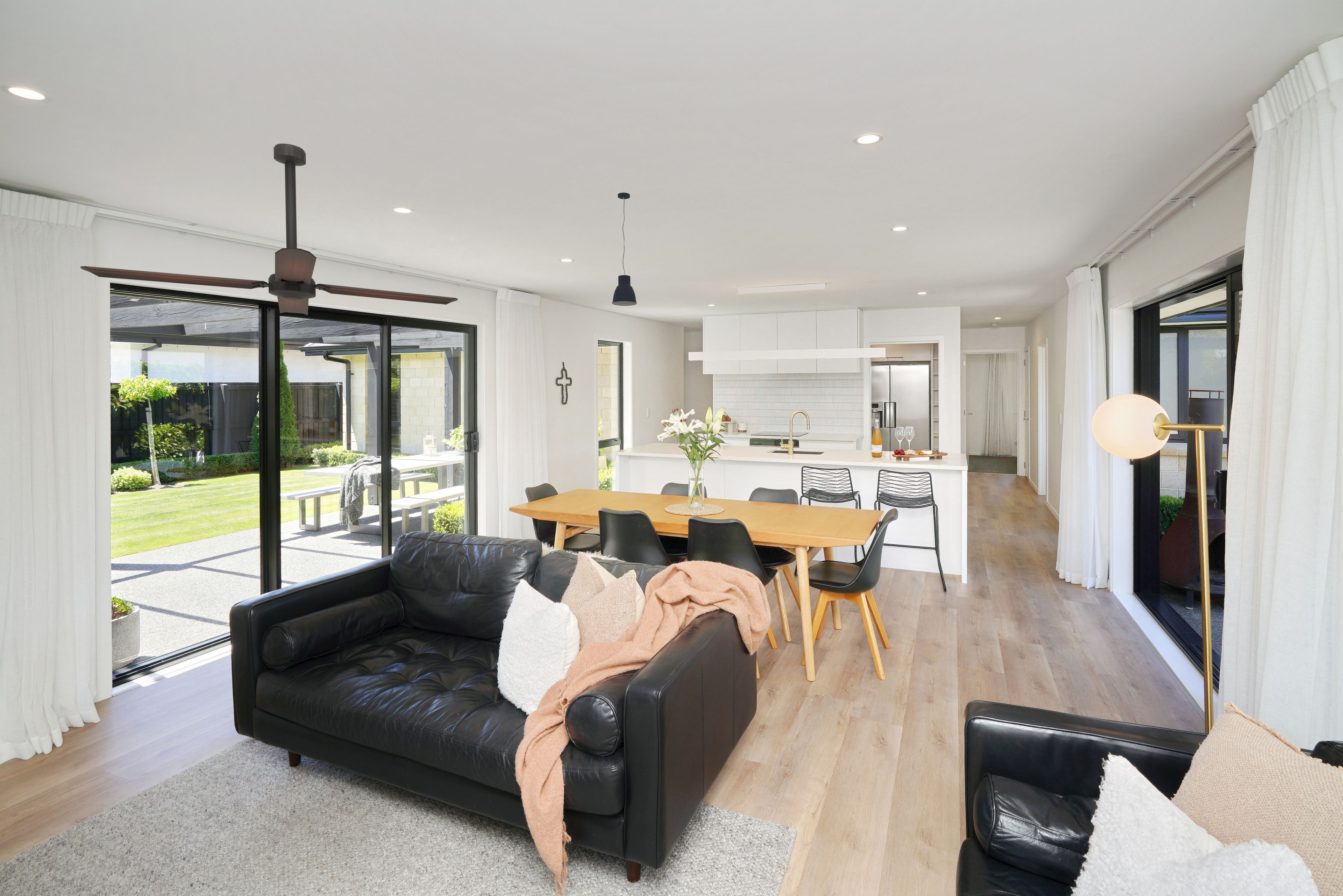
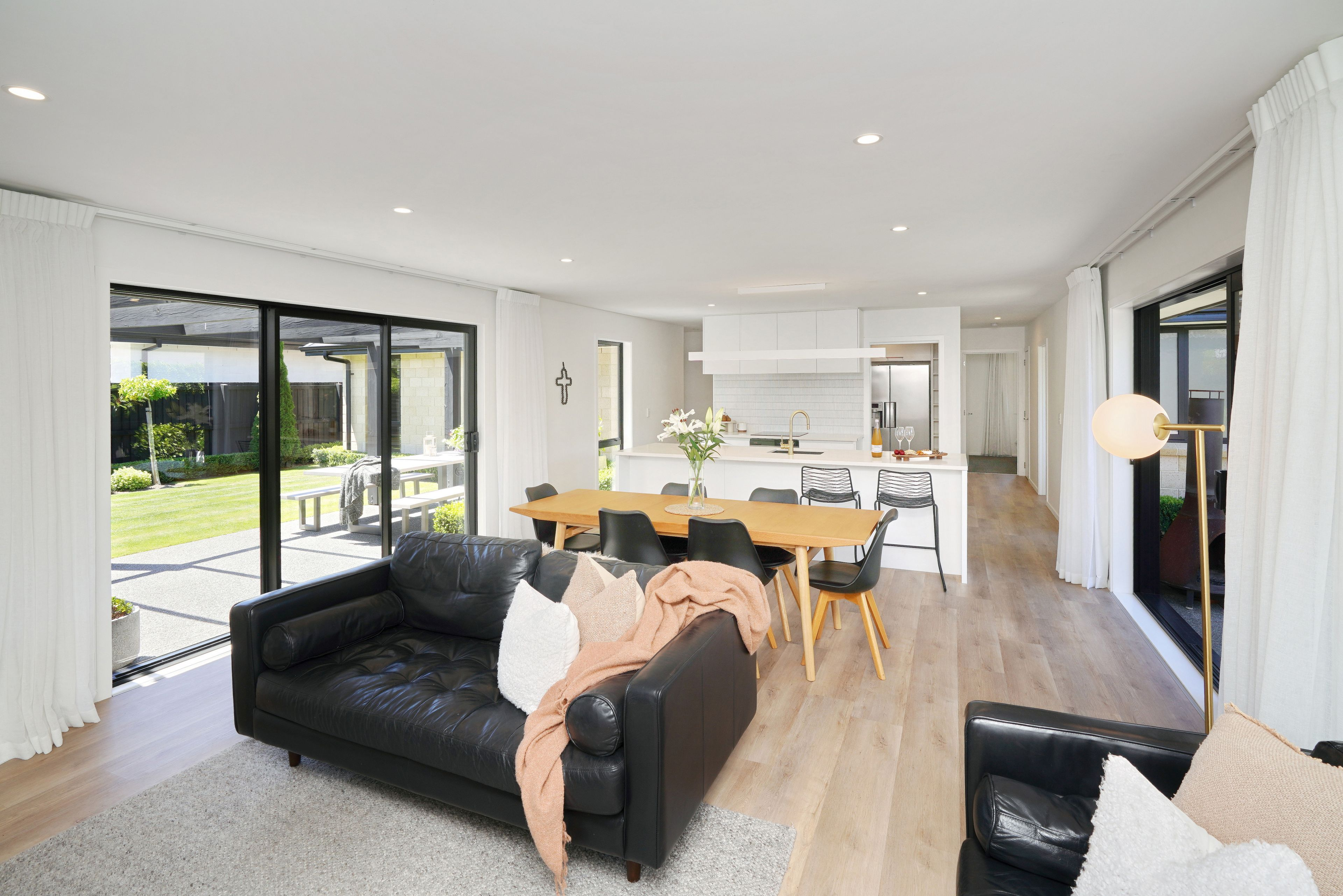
- pendant light (624, 249)
- ceiling fan (291, 224)
